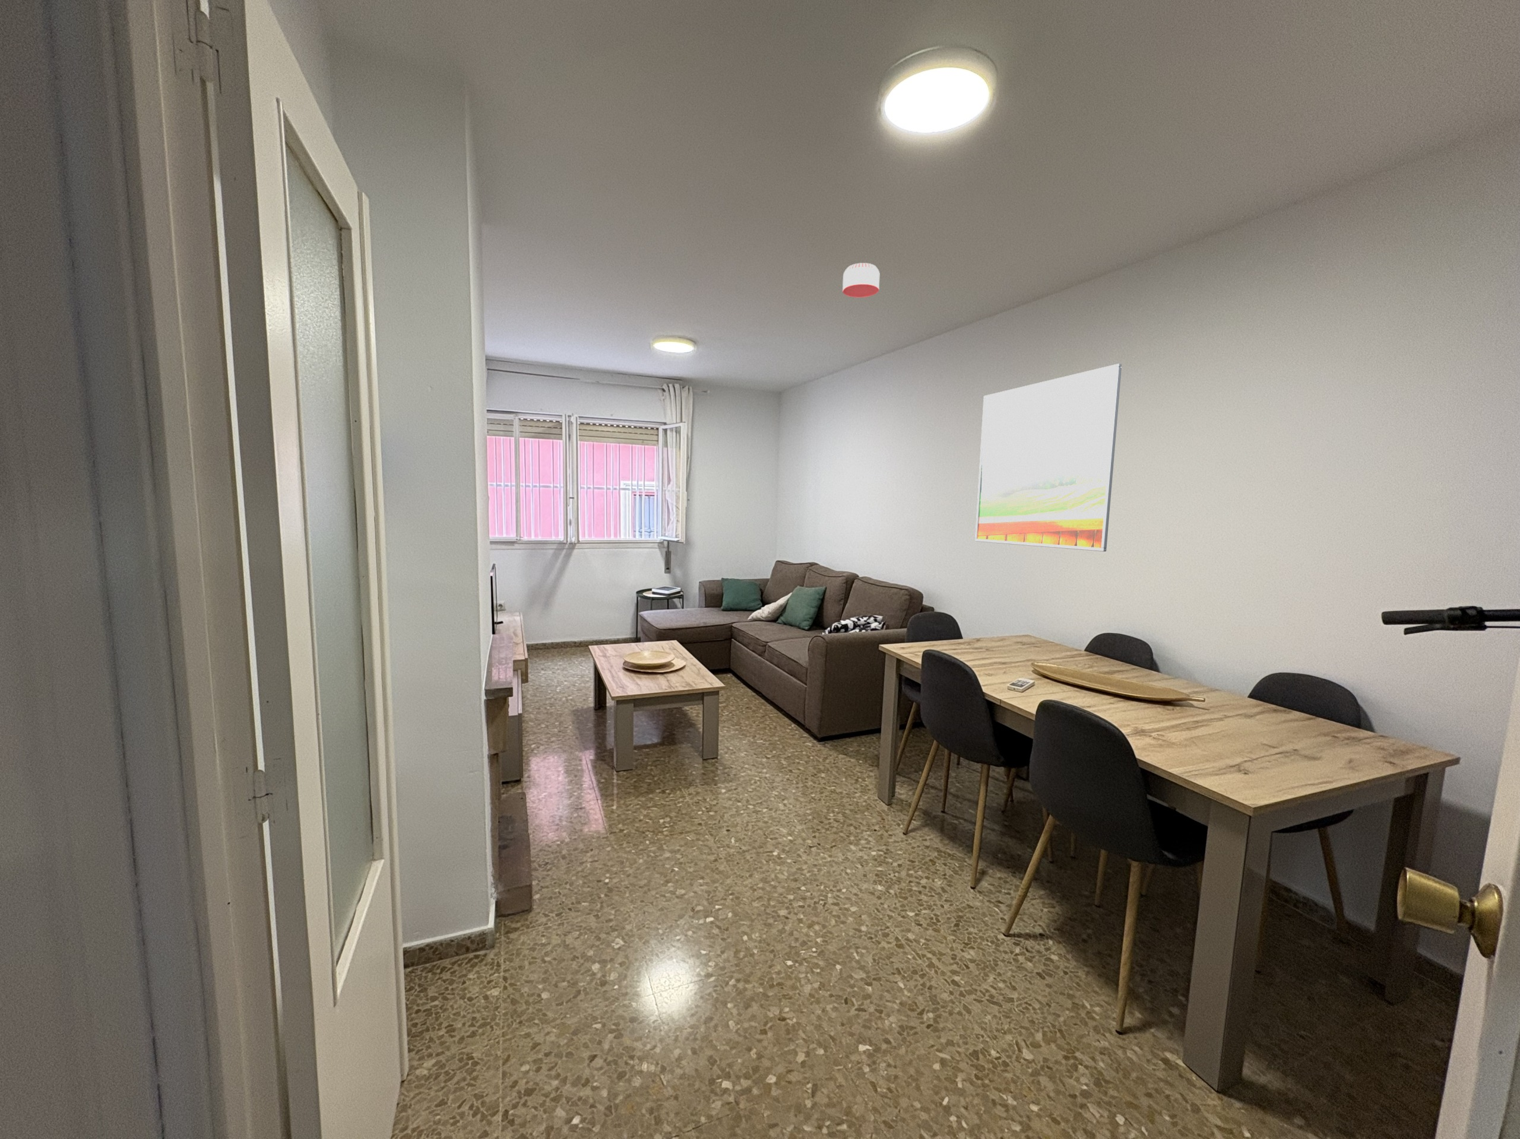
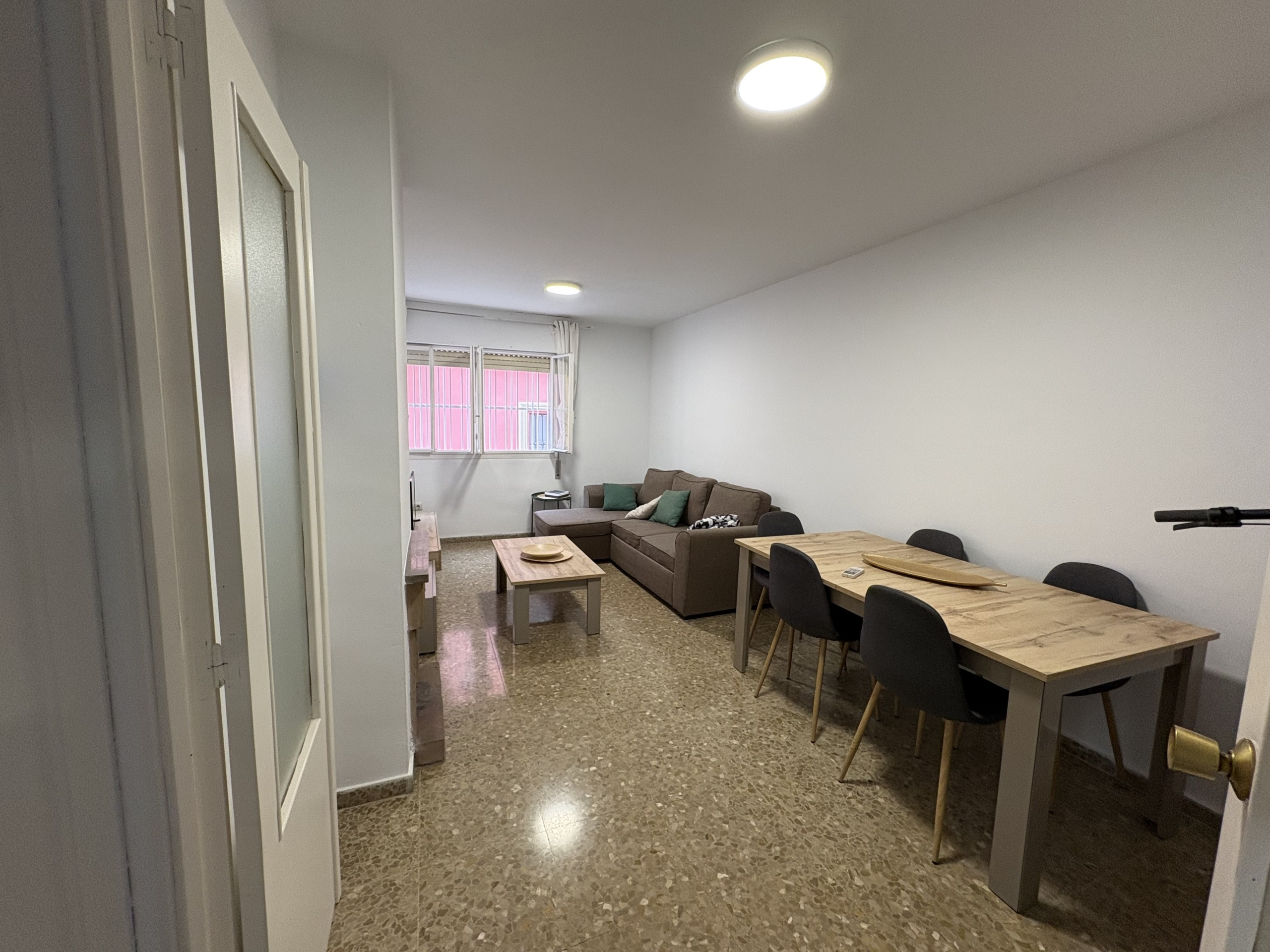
- smoke detector (861, 280)
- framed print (1038, 464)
